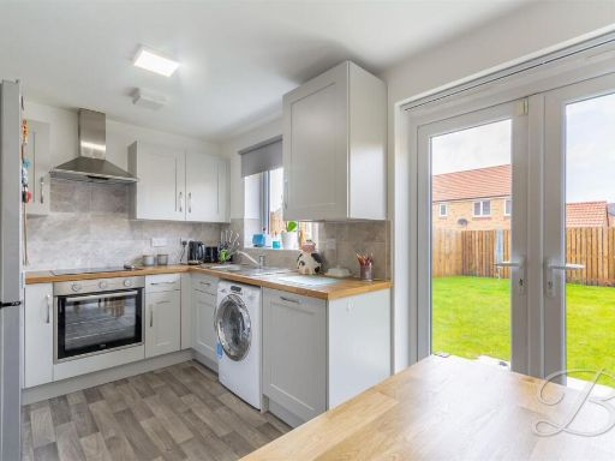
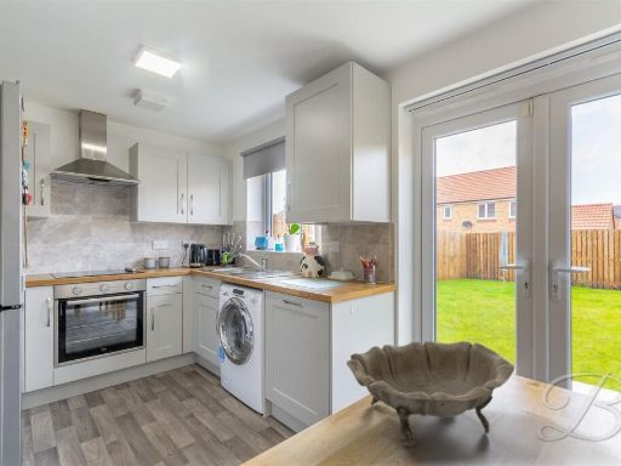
+ decorative bowl (427, 387)
